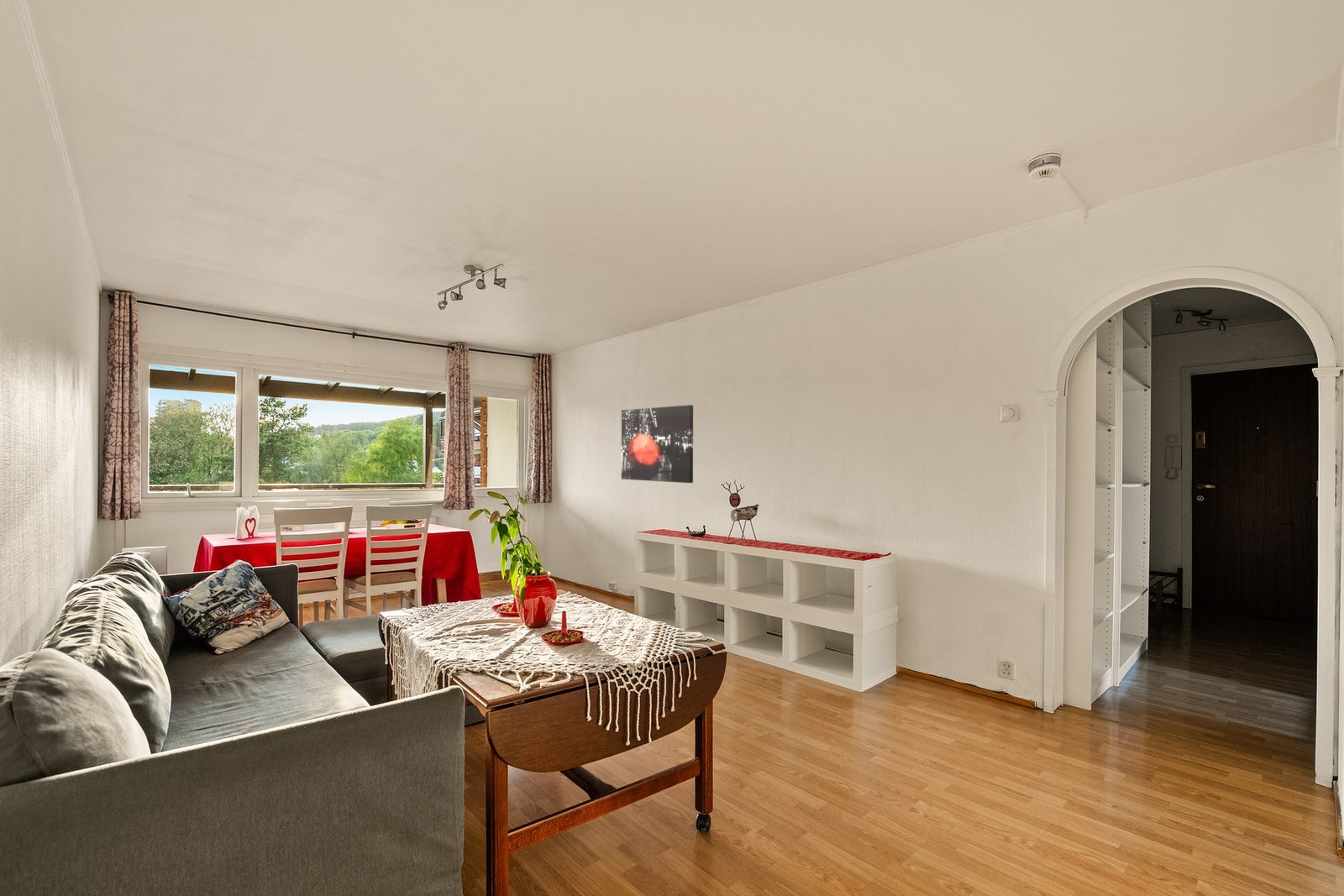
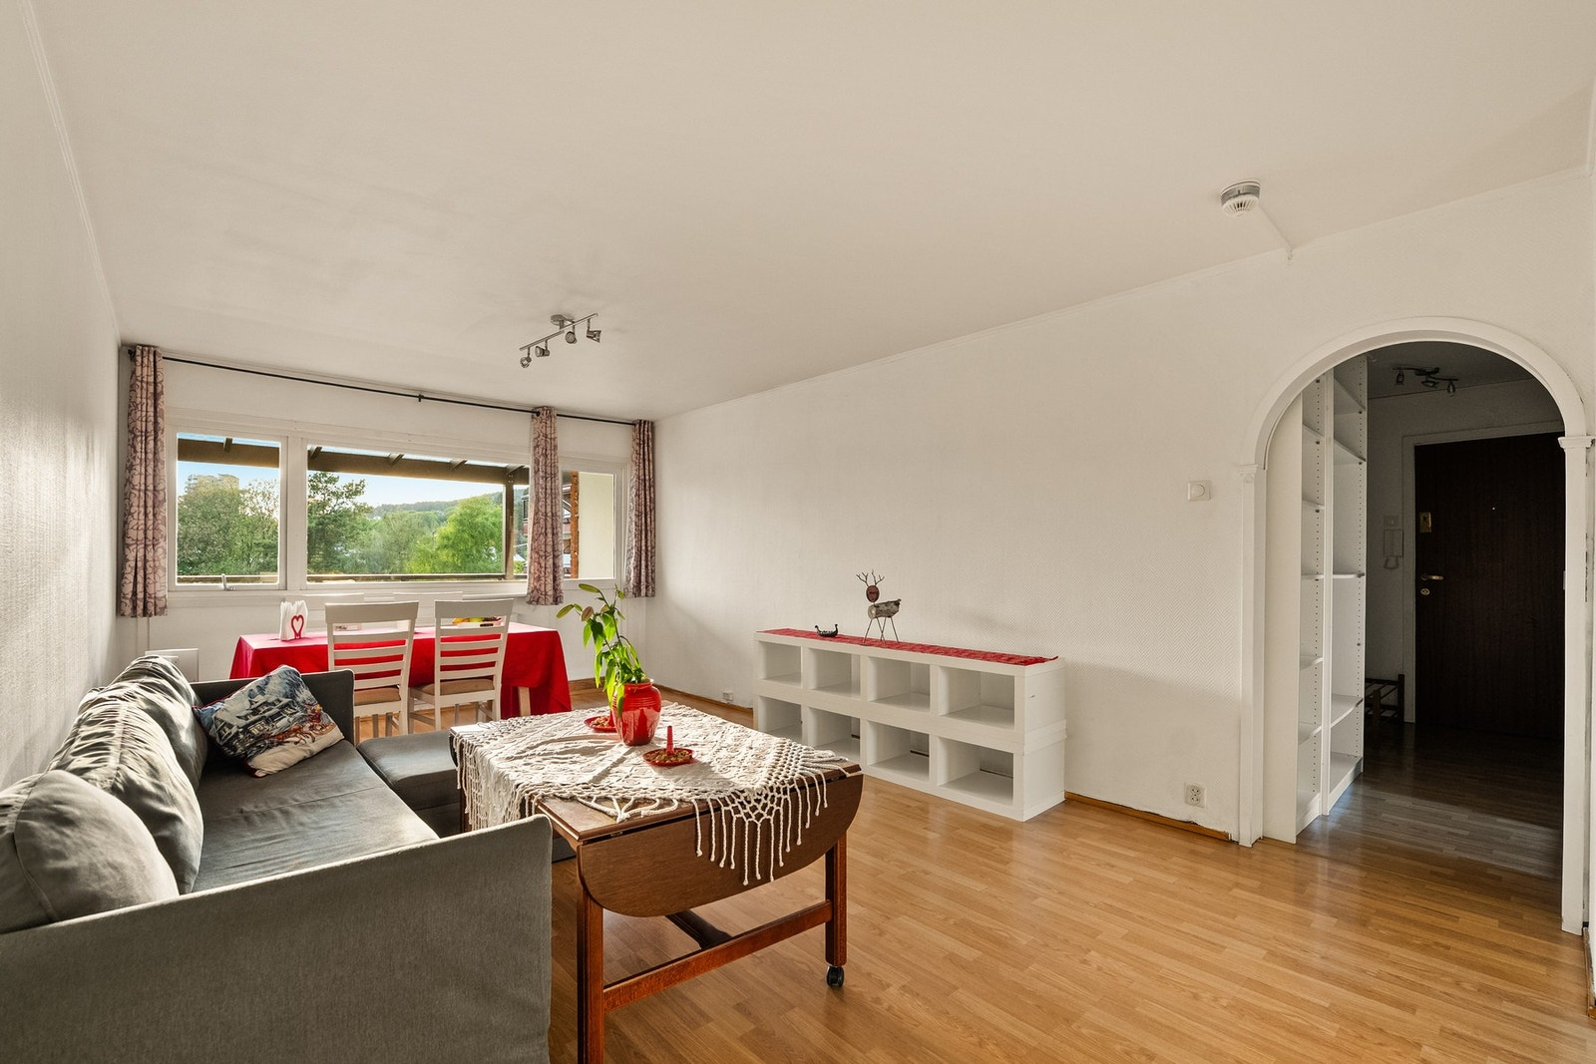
- wall art (654, 444)
